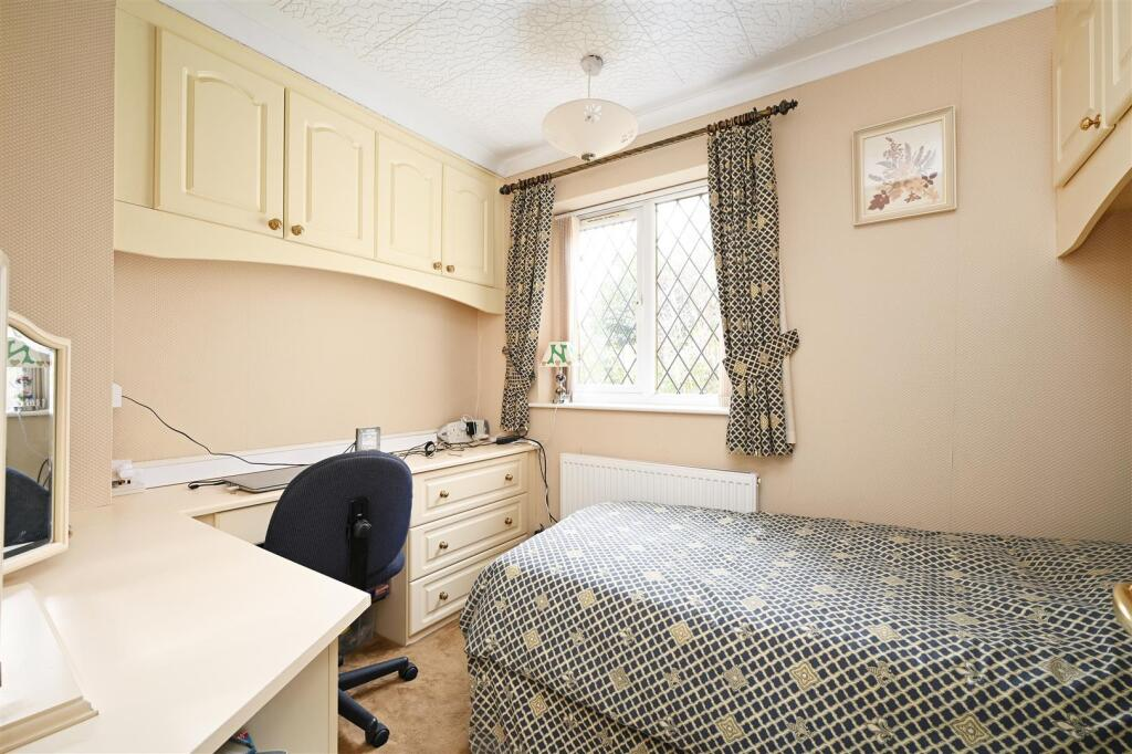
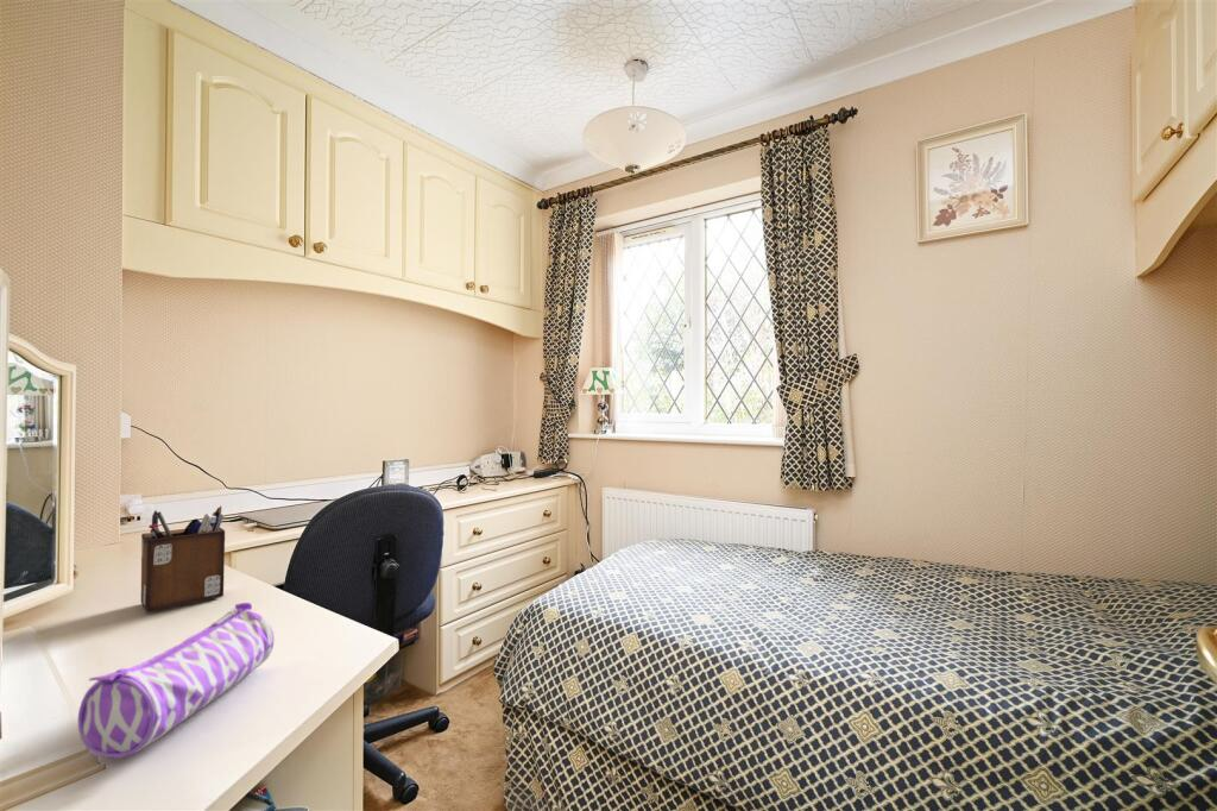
+ pencil case (191, 668)
+ desk organizer (183, 552)
